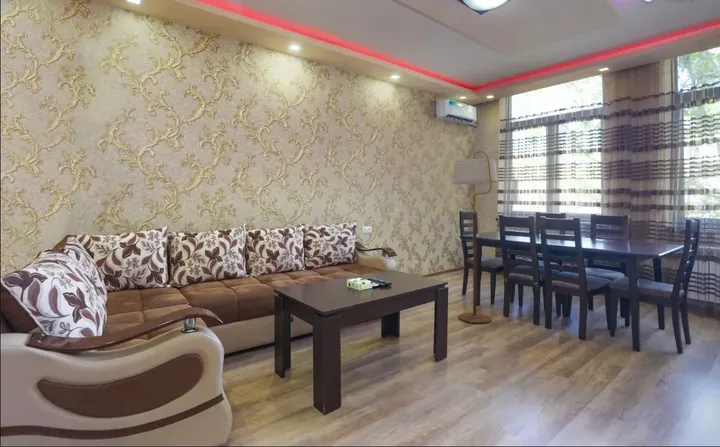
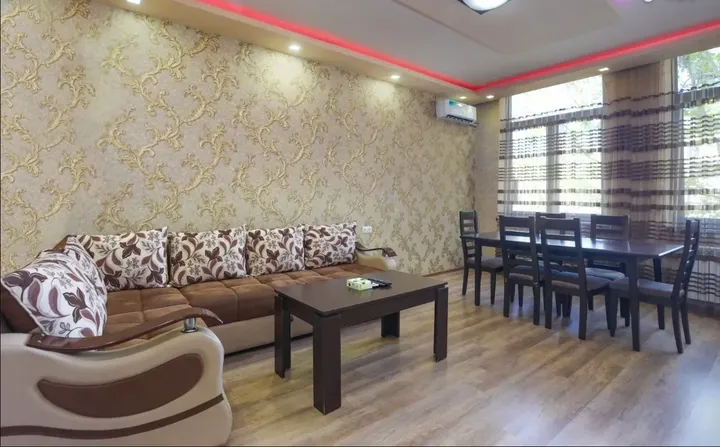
- floor lamp (475, 236)
